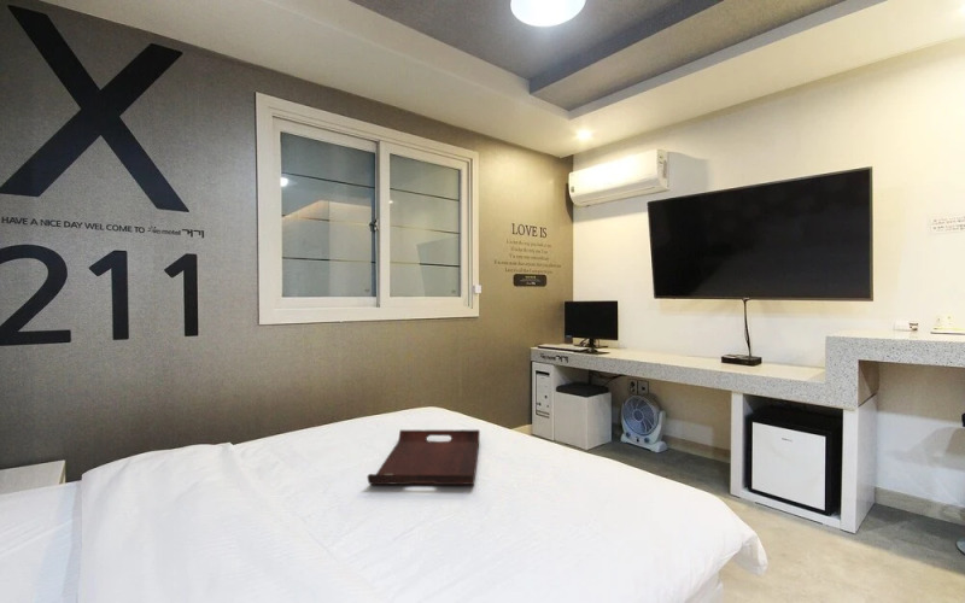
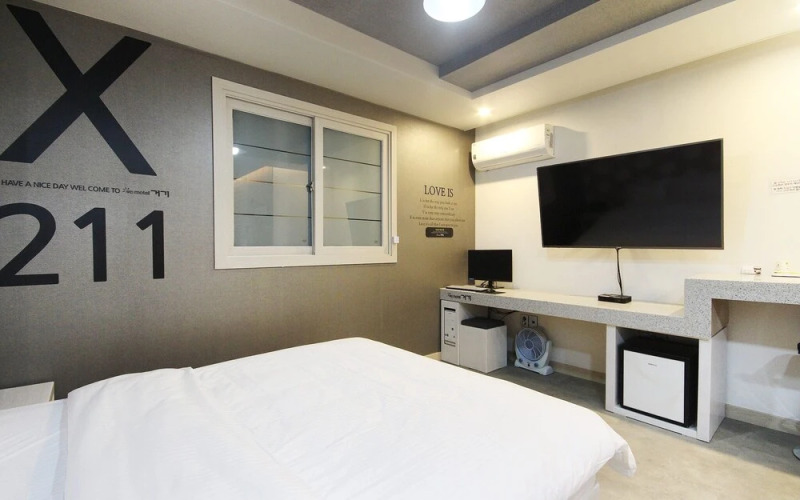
- serving tray (431, 455)
